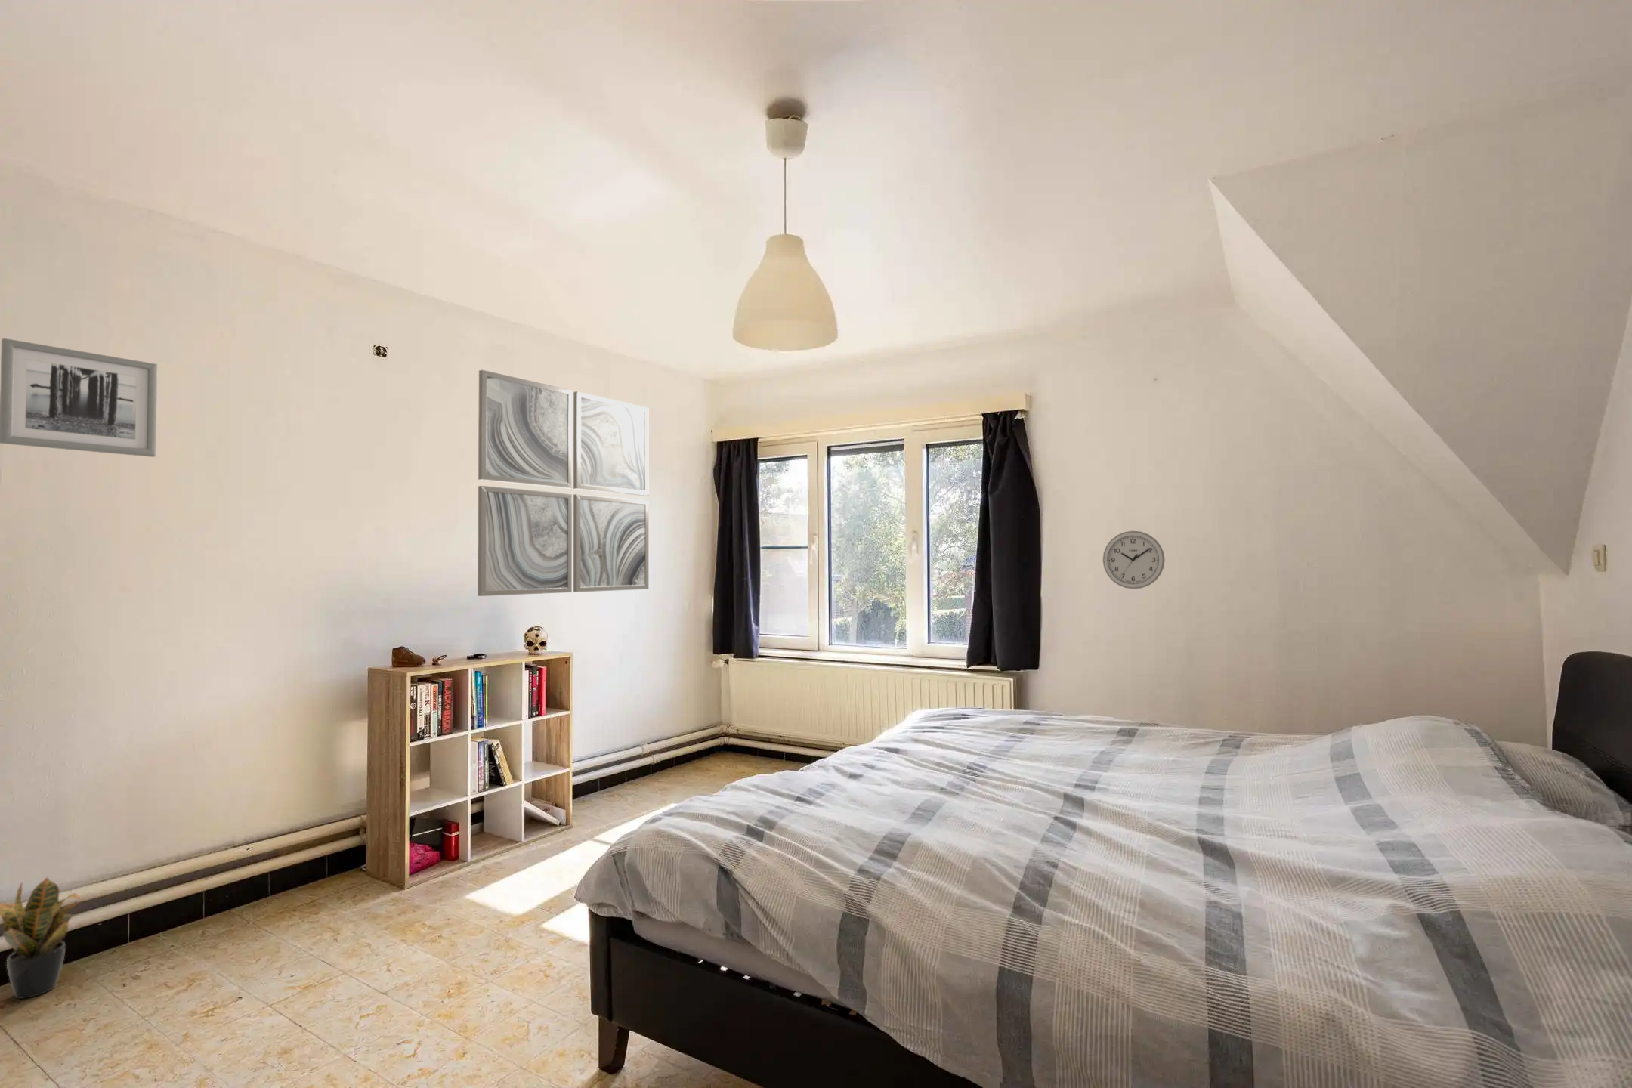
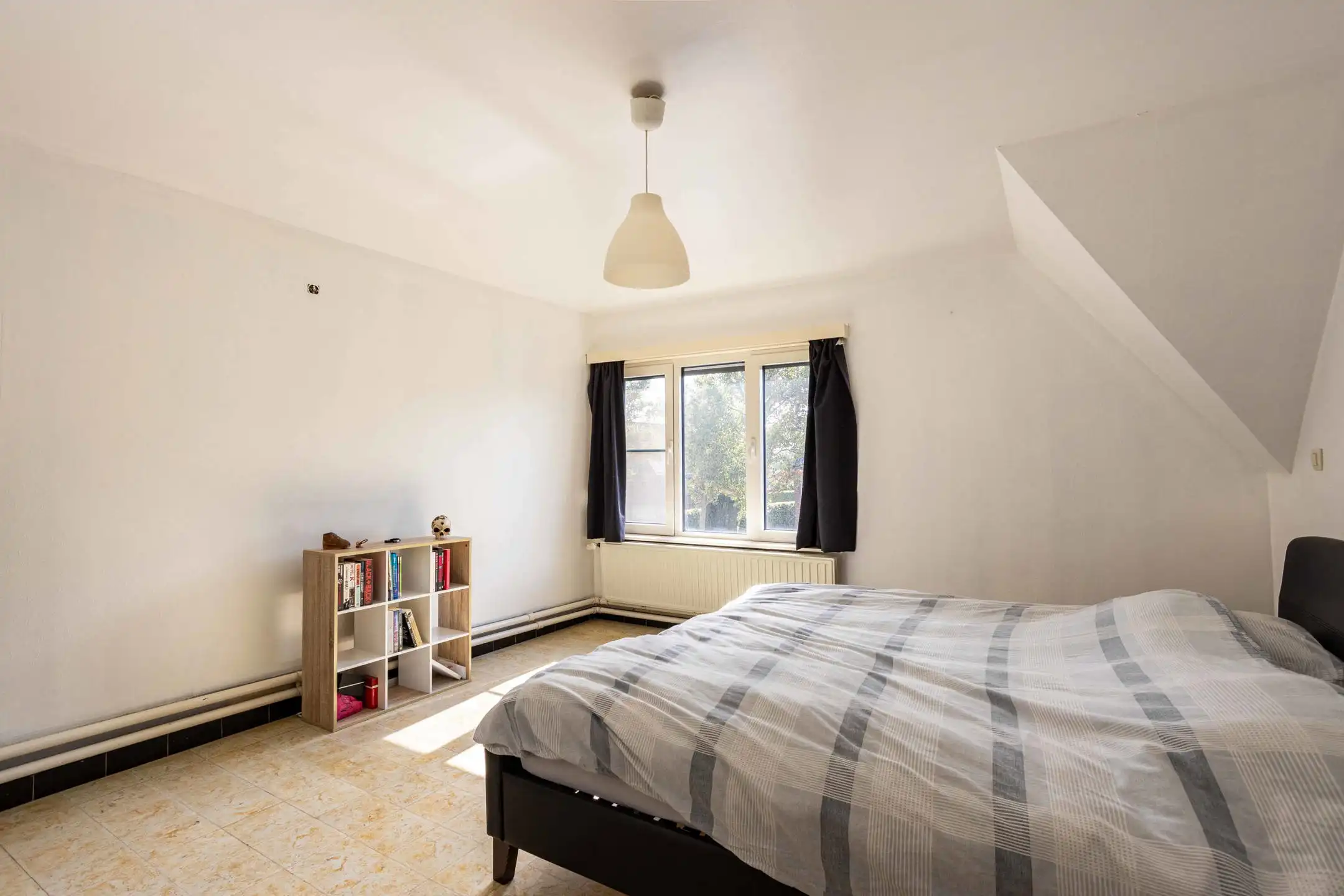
- wall clock (1133, 559)
- wall art (573, 488)
- wall art (83, 401)
- potted plant (41, 931)
